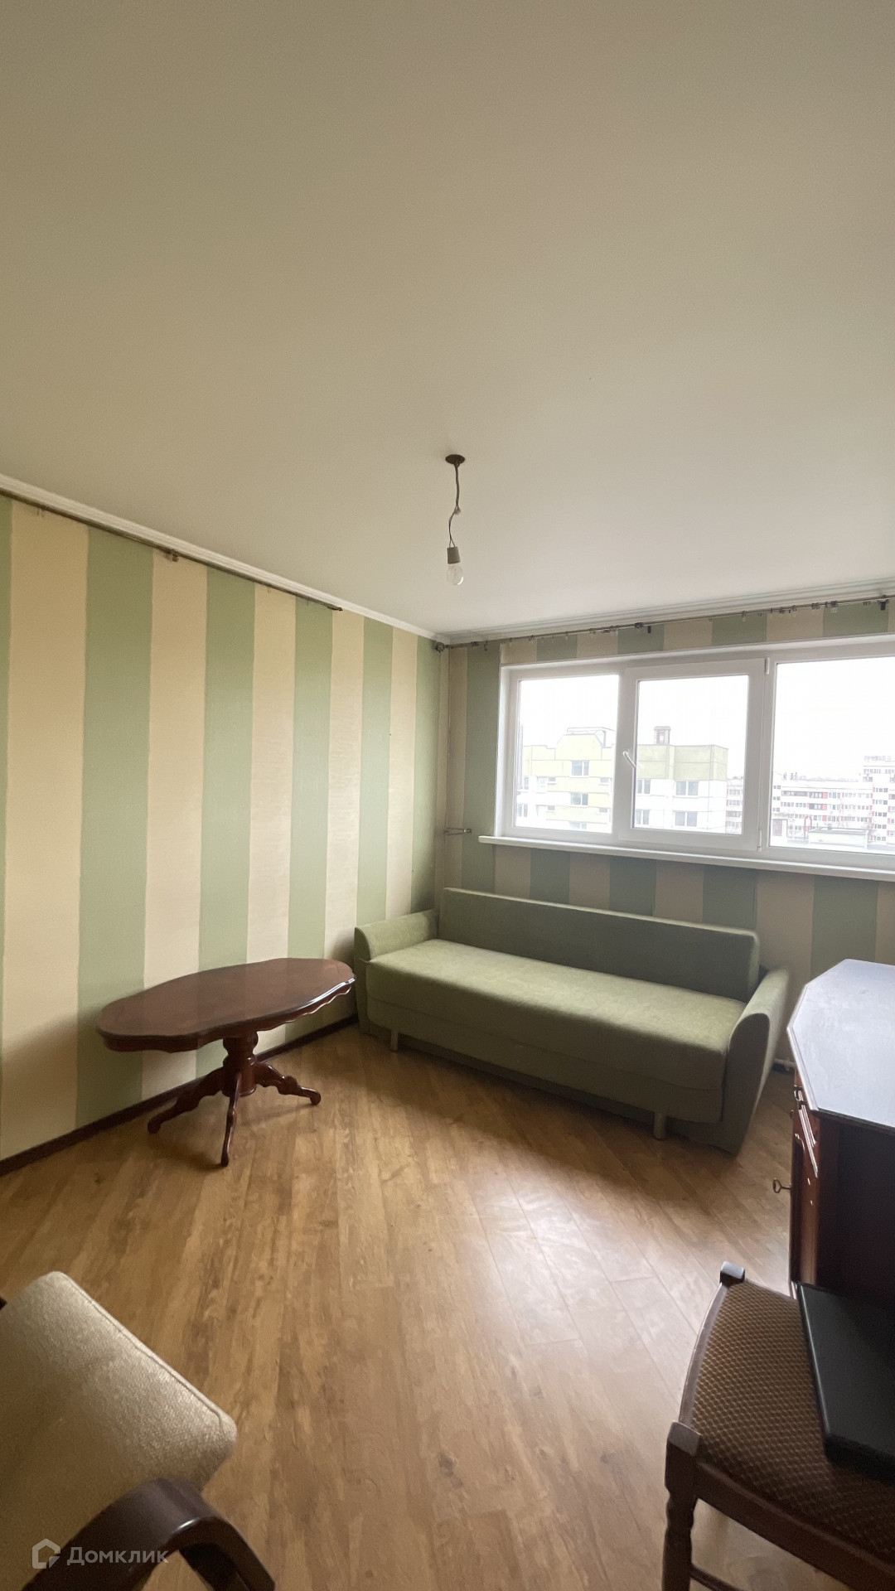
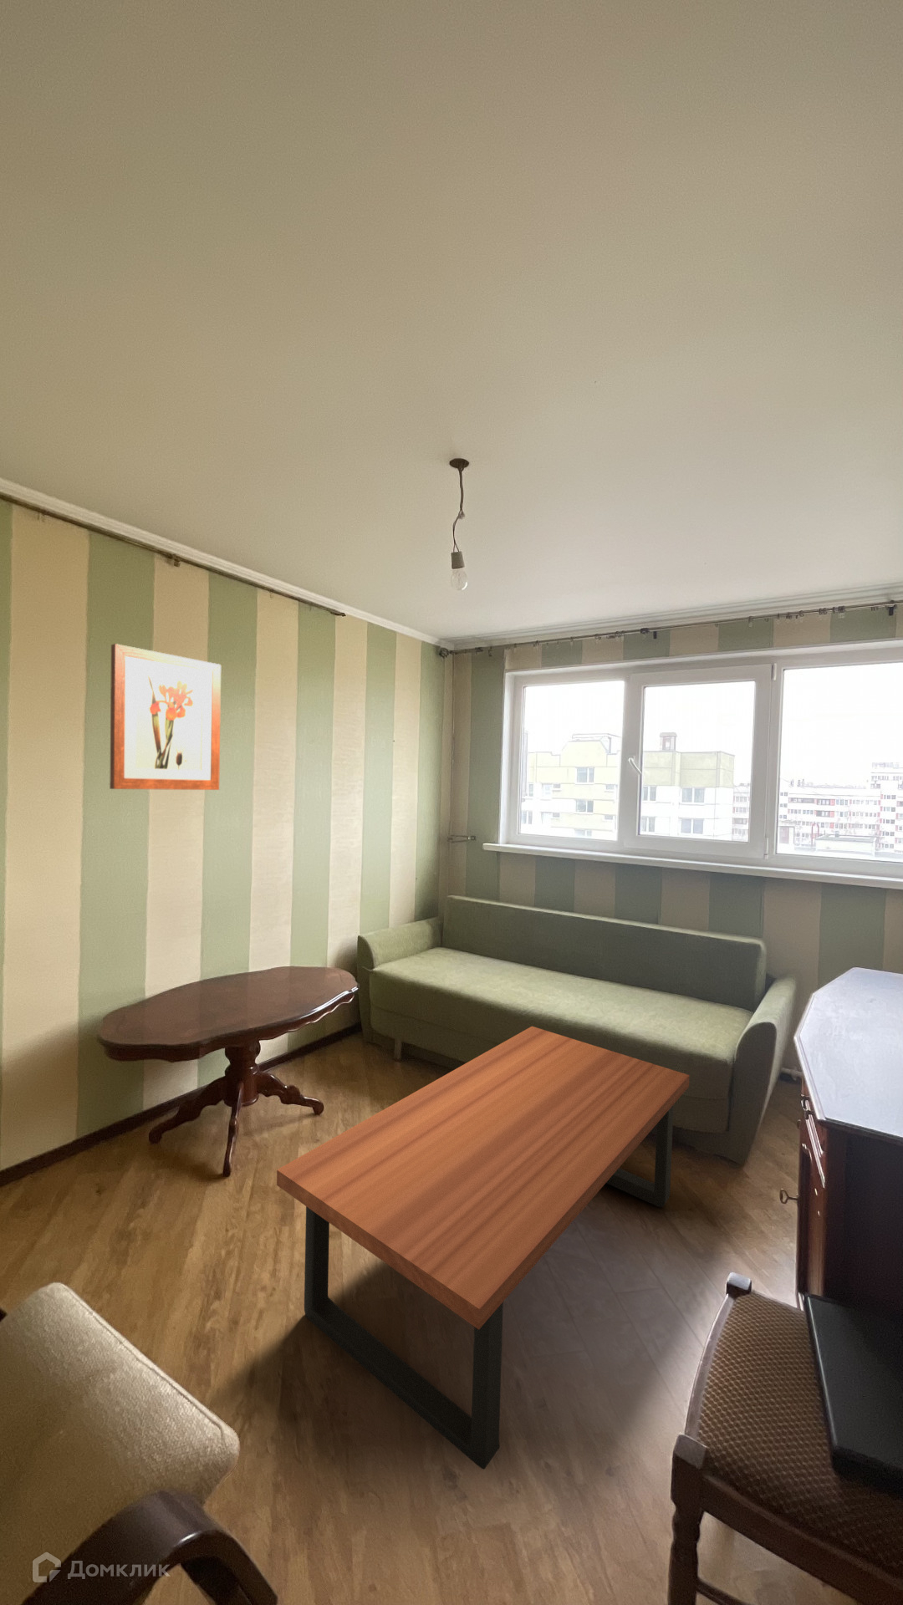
+ coffee table (513, 1183)
+ wall art (169, 722)
